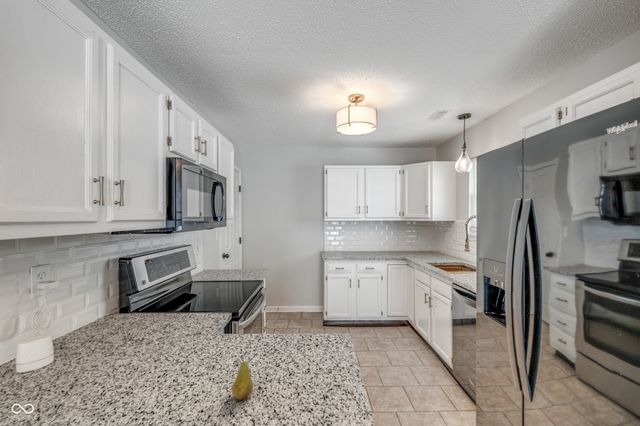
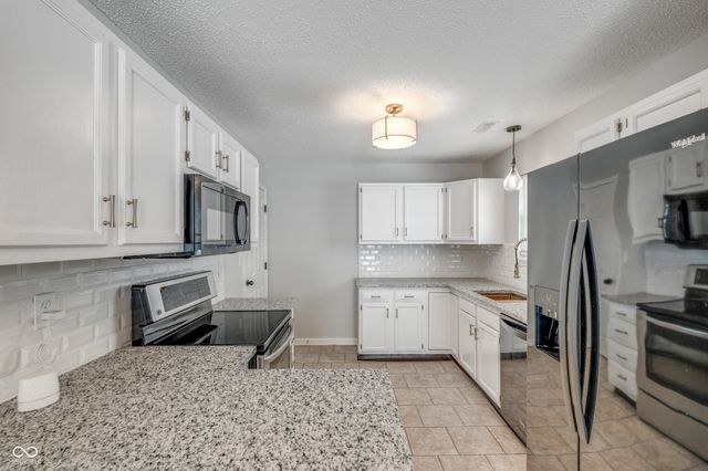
- fruit (242, 375)
